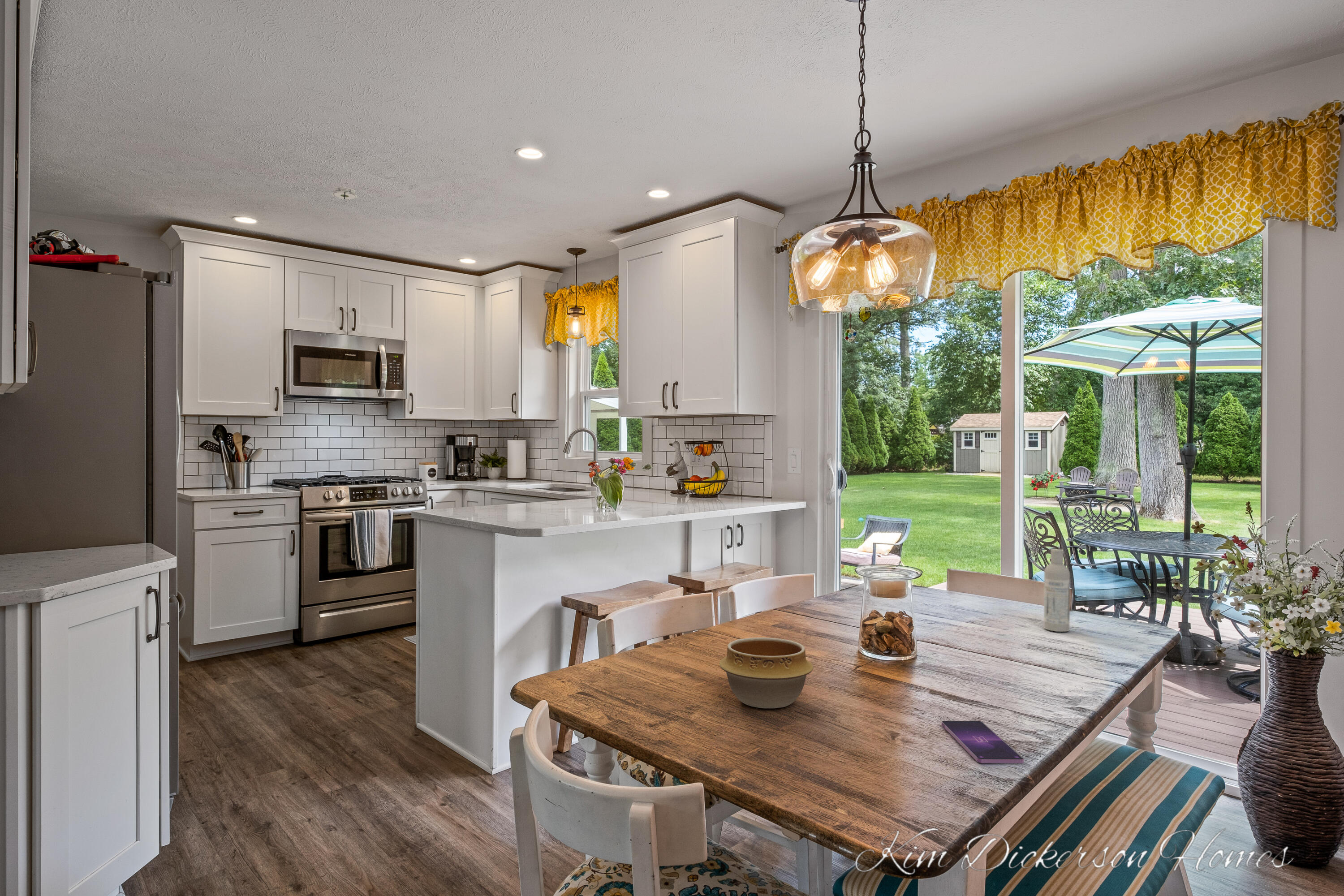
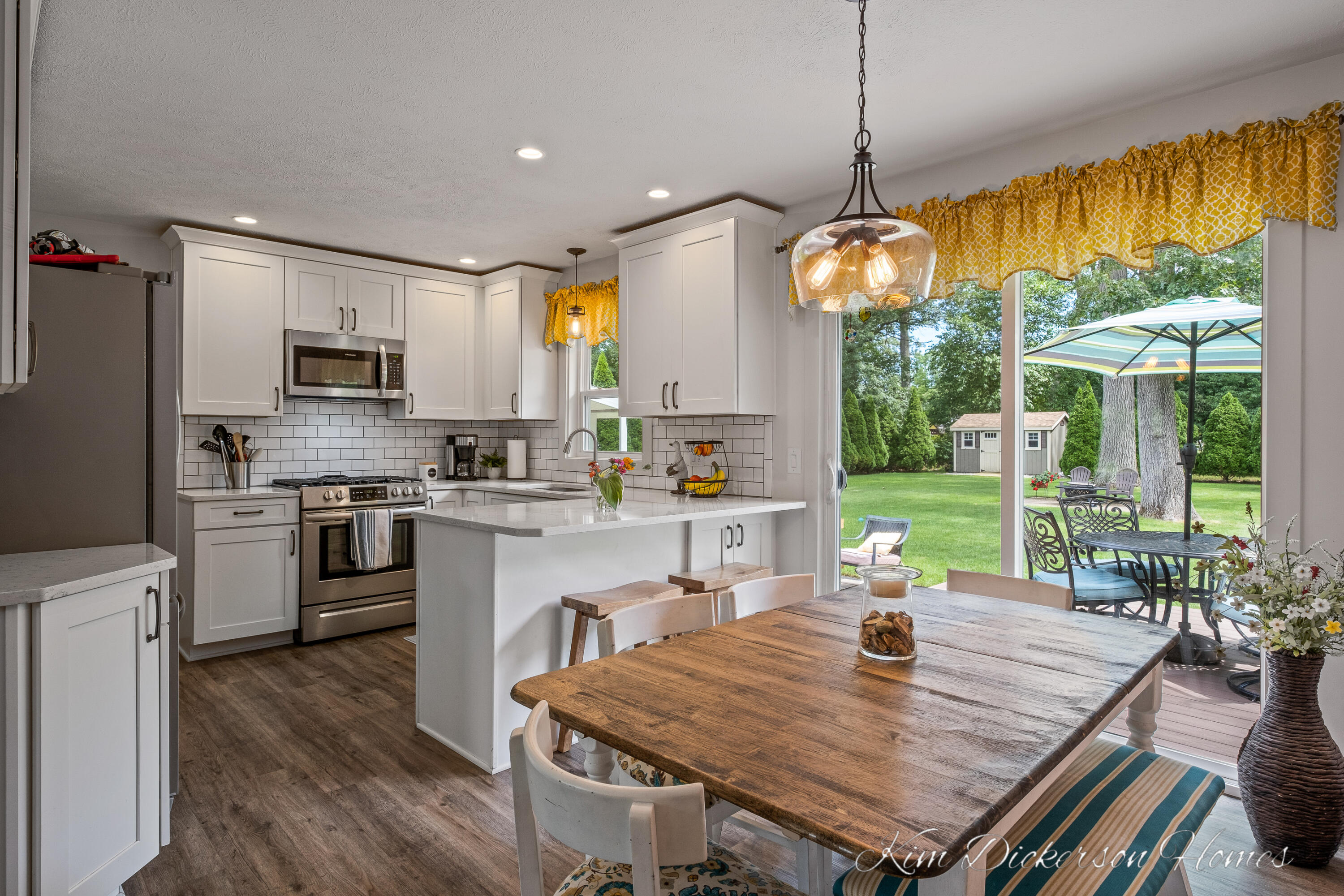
- bowl (766, 673)
- smartphone (980, 741)
- smoke detector (344, 193)
- bottle (1057, 589)
